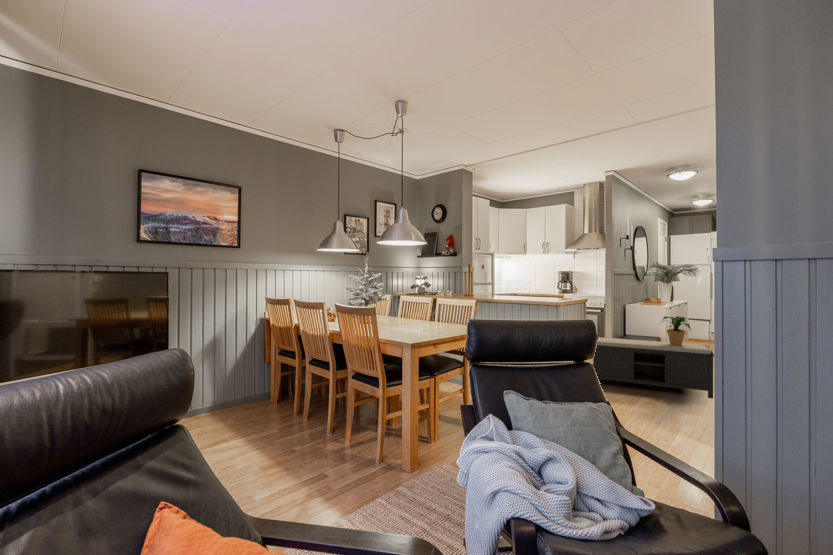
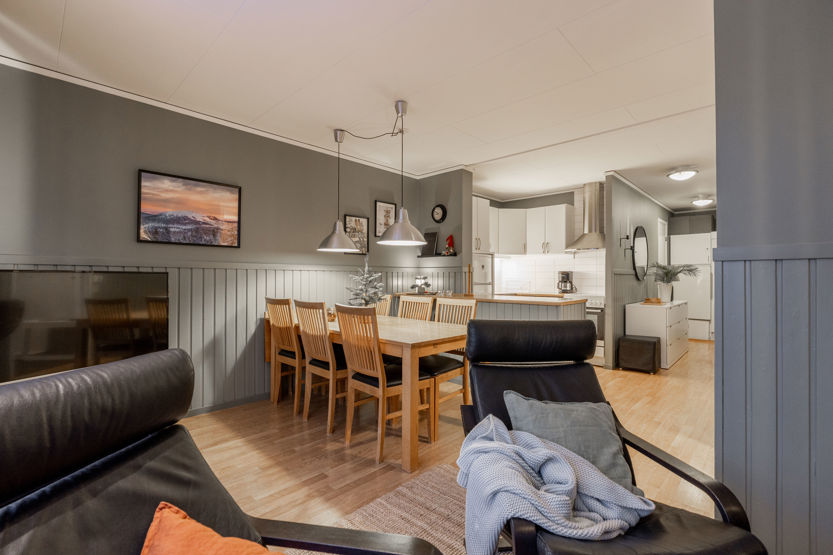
- potted plant (676, 330)
- bench (648, 364)
